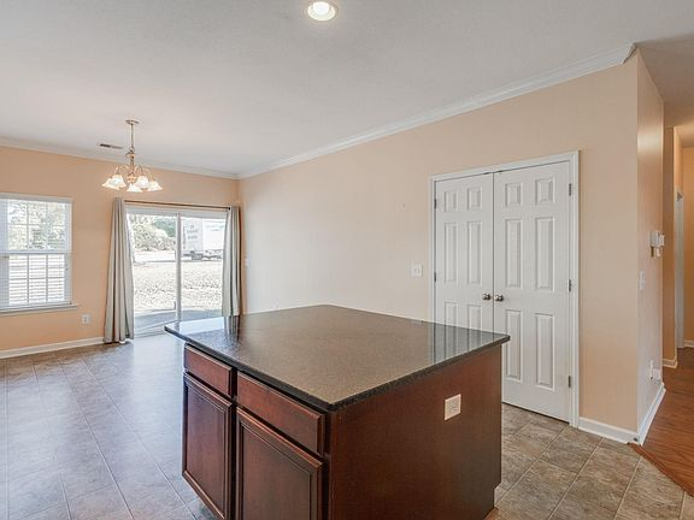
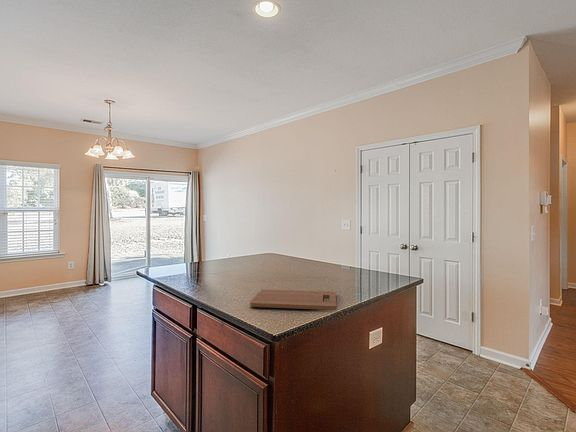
+ cutting board (295, 298)
